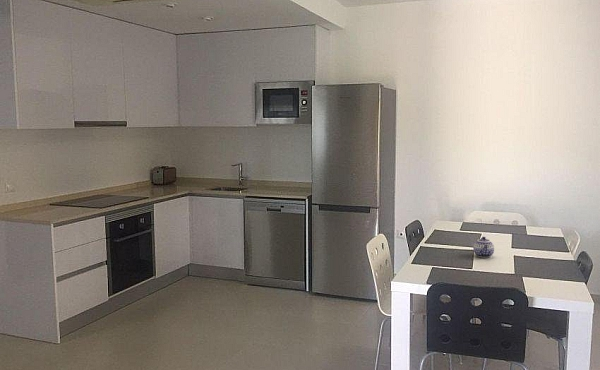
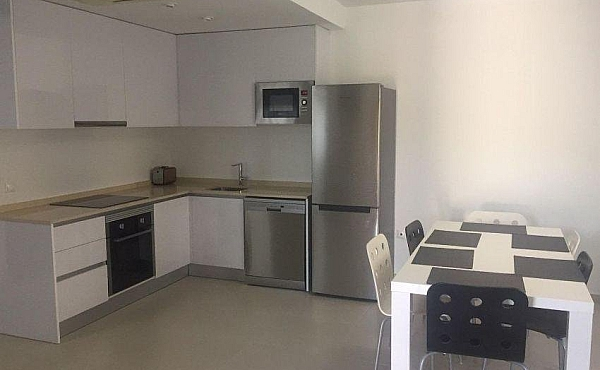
- teapot (483, 246)
